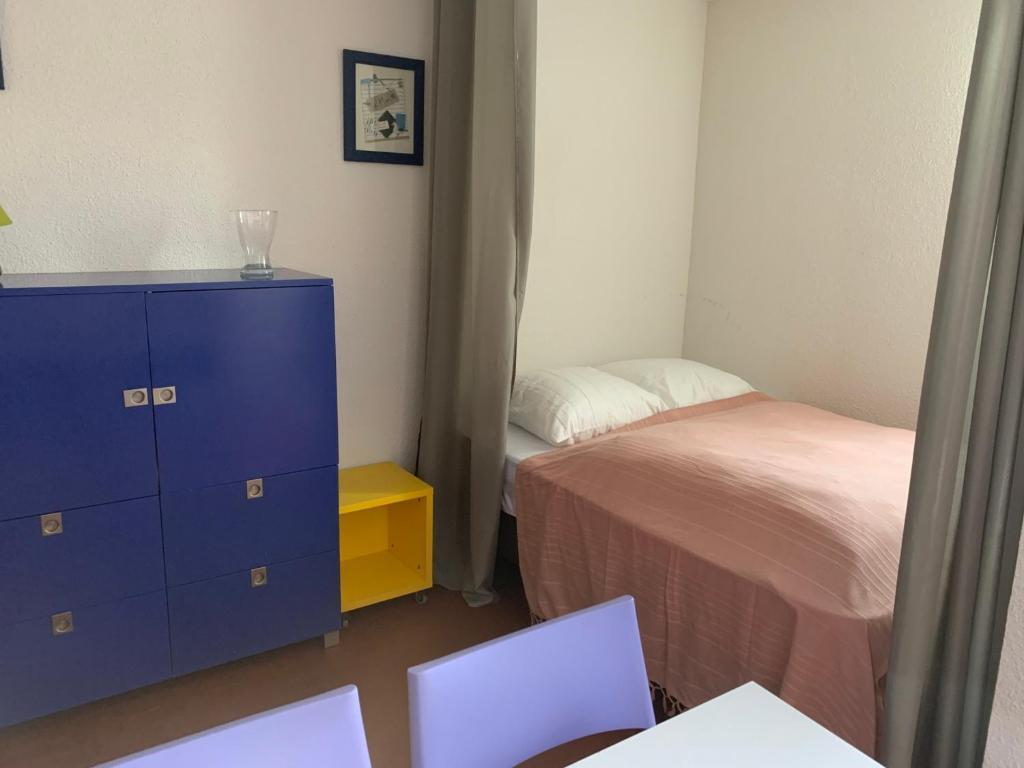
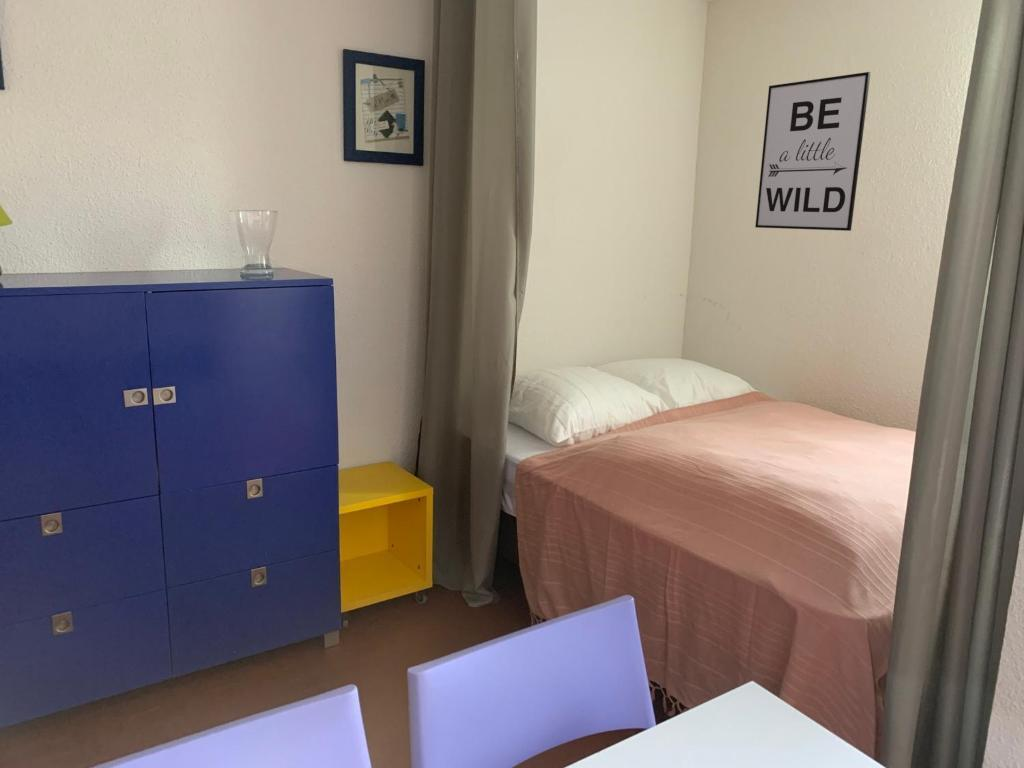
+ wall art (808, 155)
